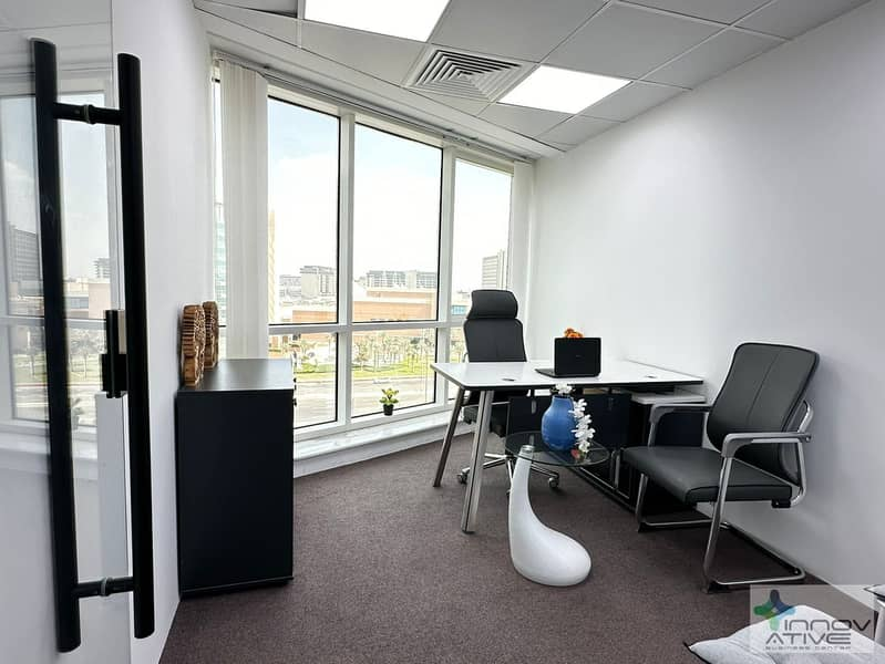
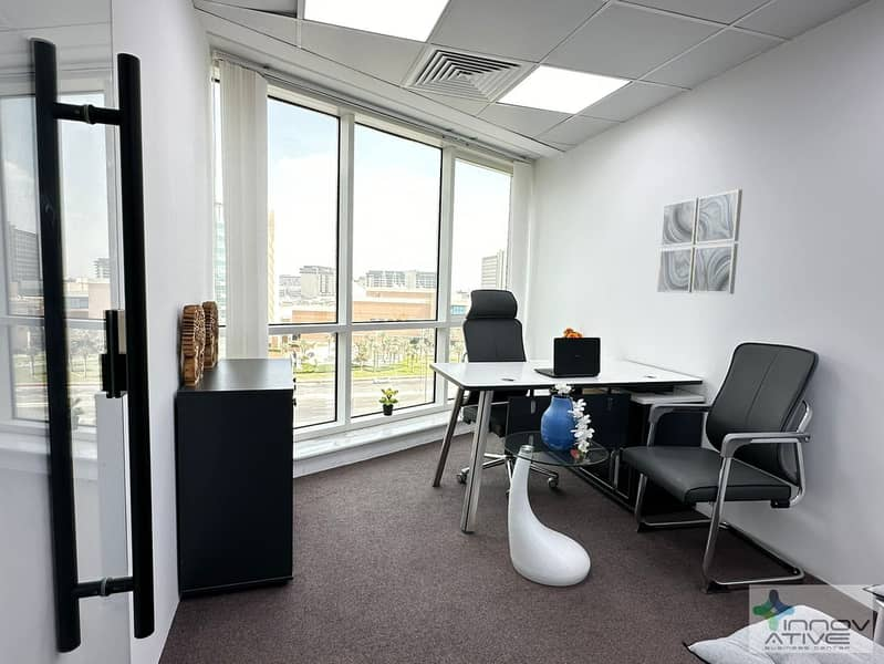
+ wall art (695, 247)
